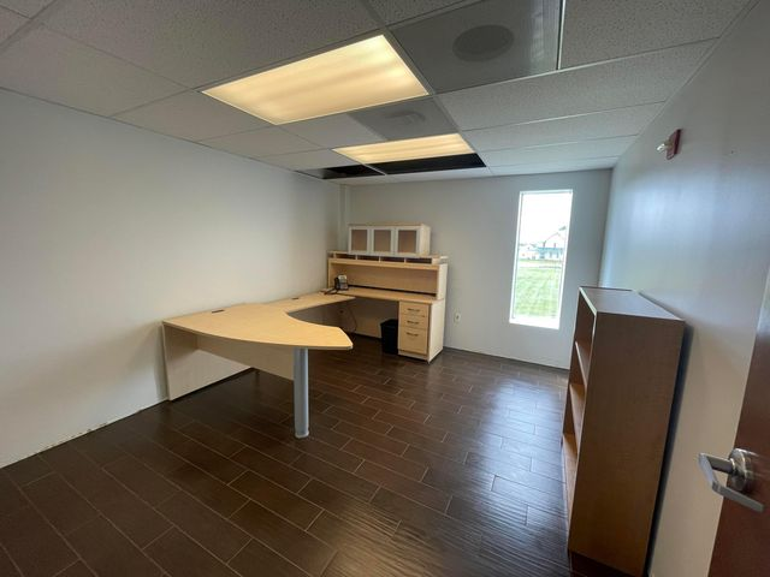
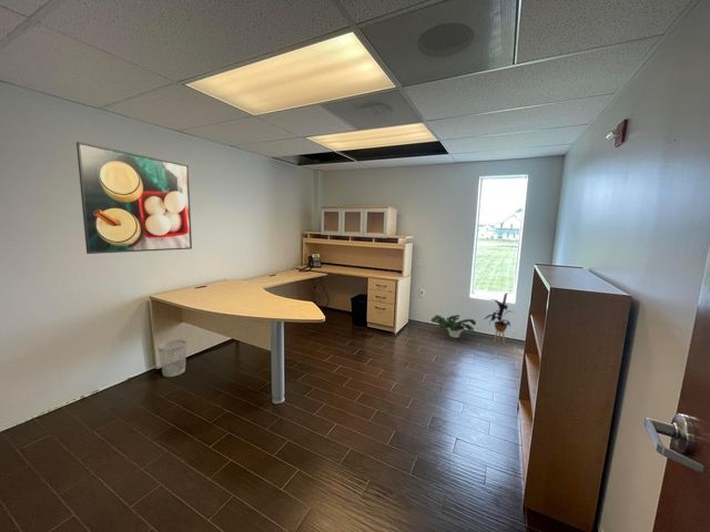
+ potted plant (452, 327)
+ house plant (498, 317)
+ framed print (143, 204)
+ wastebasket (173, 358)
